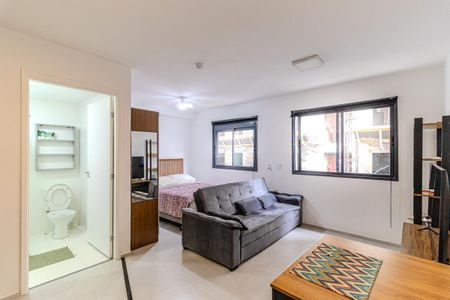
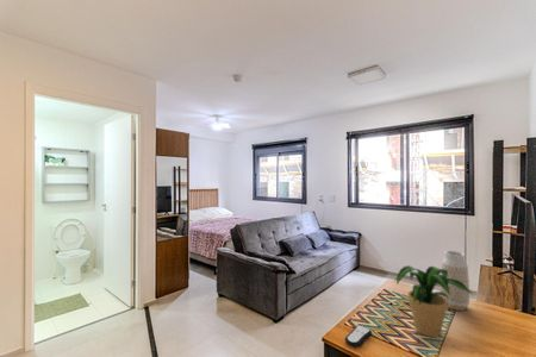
+ potted plant (426, 299)
+ remote control (357, 336)
+ vase (454, 278)
